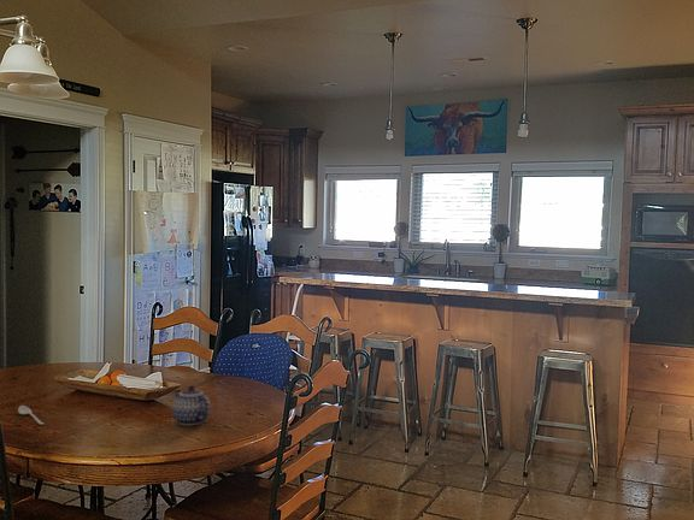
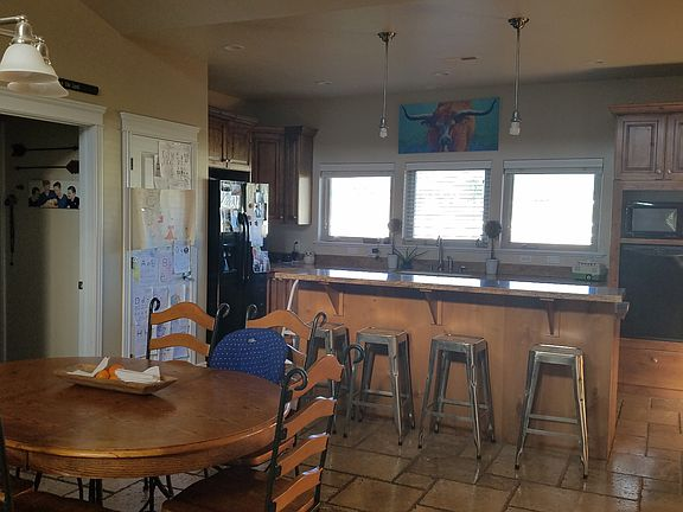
- spoon (31, 414)
- teapot (190, 403)
